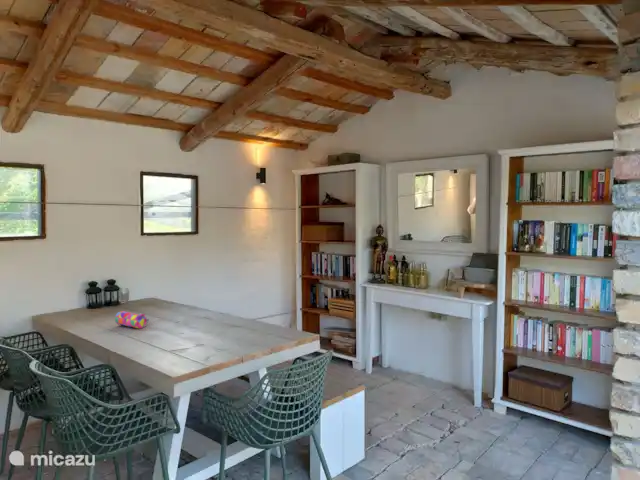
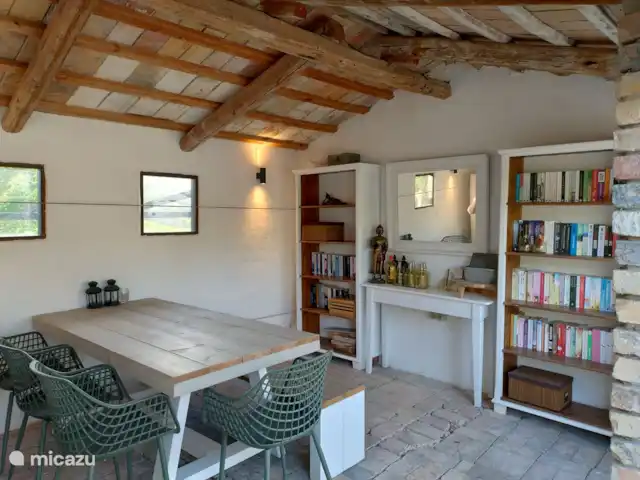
- pencil case (131, 319)
